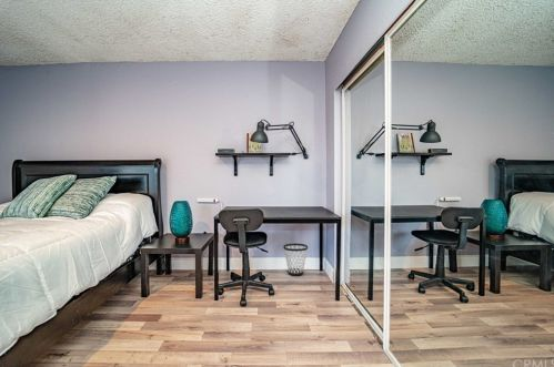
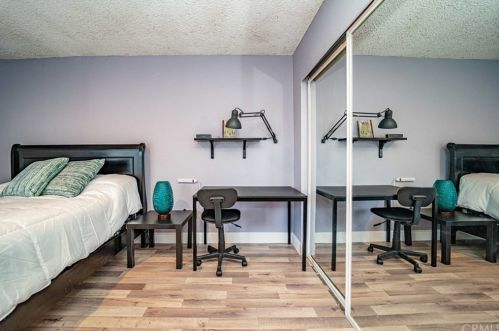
- wastebasket (294, 259)
